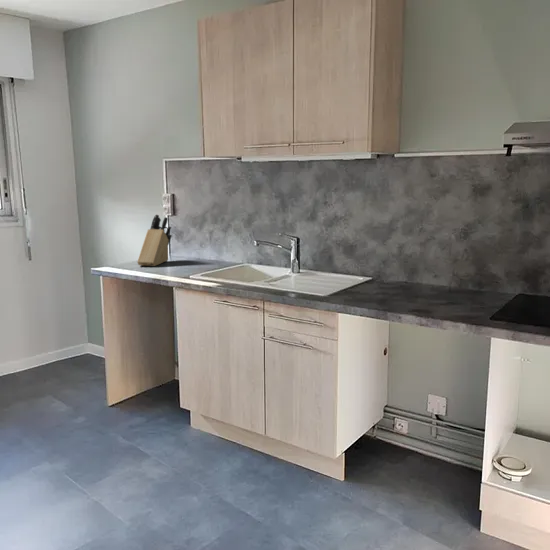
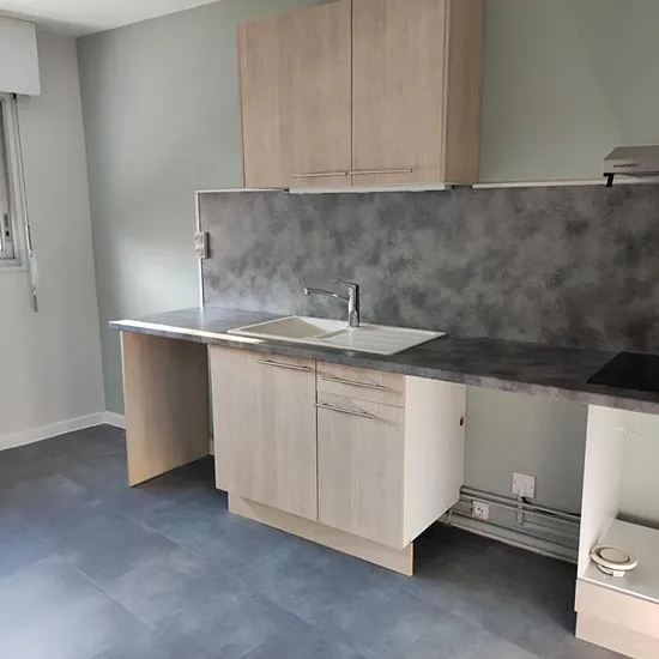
- knife block (155, 239)
